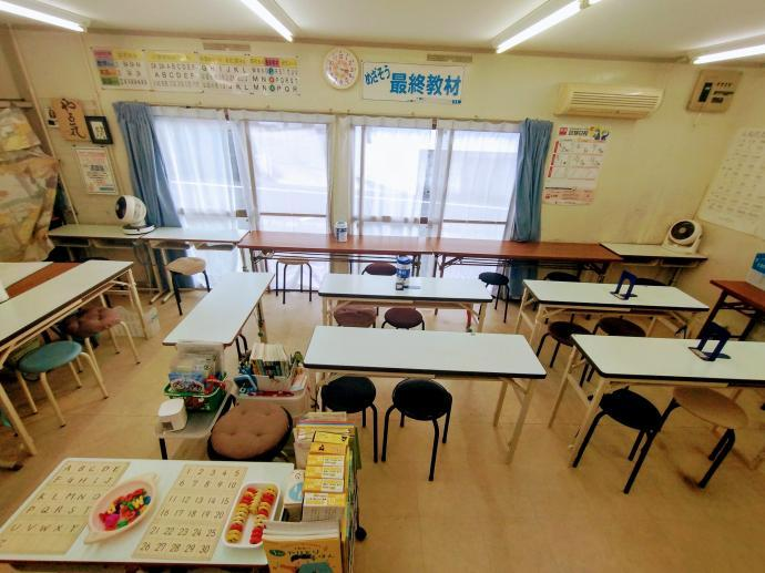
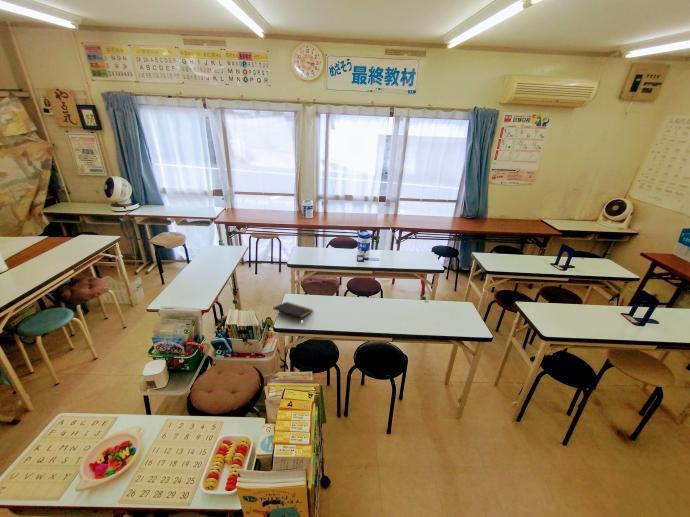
+ notepad (293, 309)
